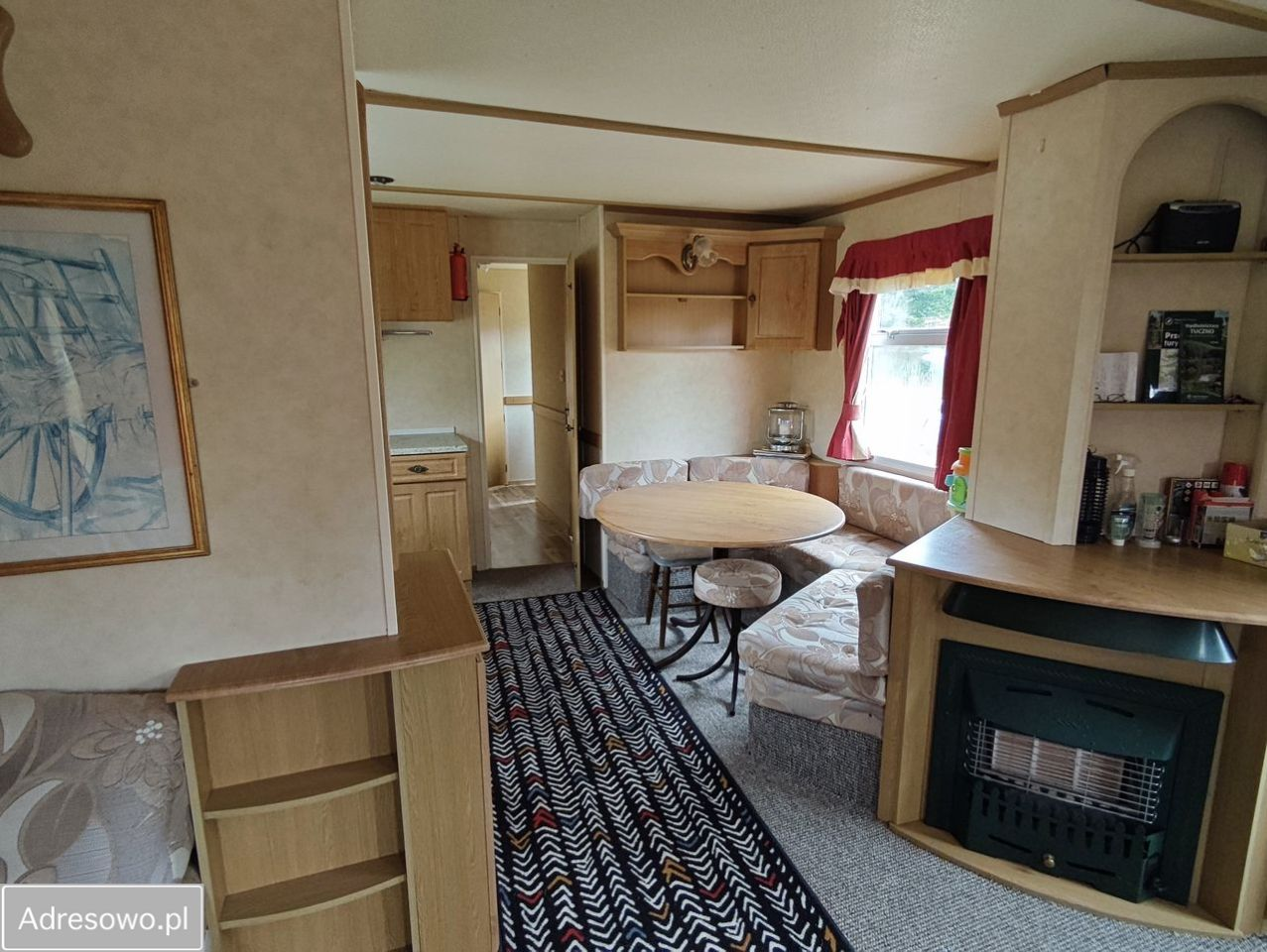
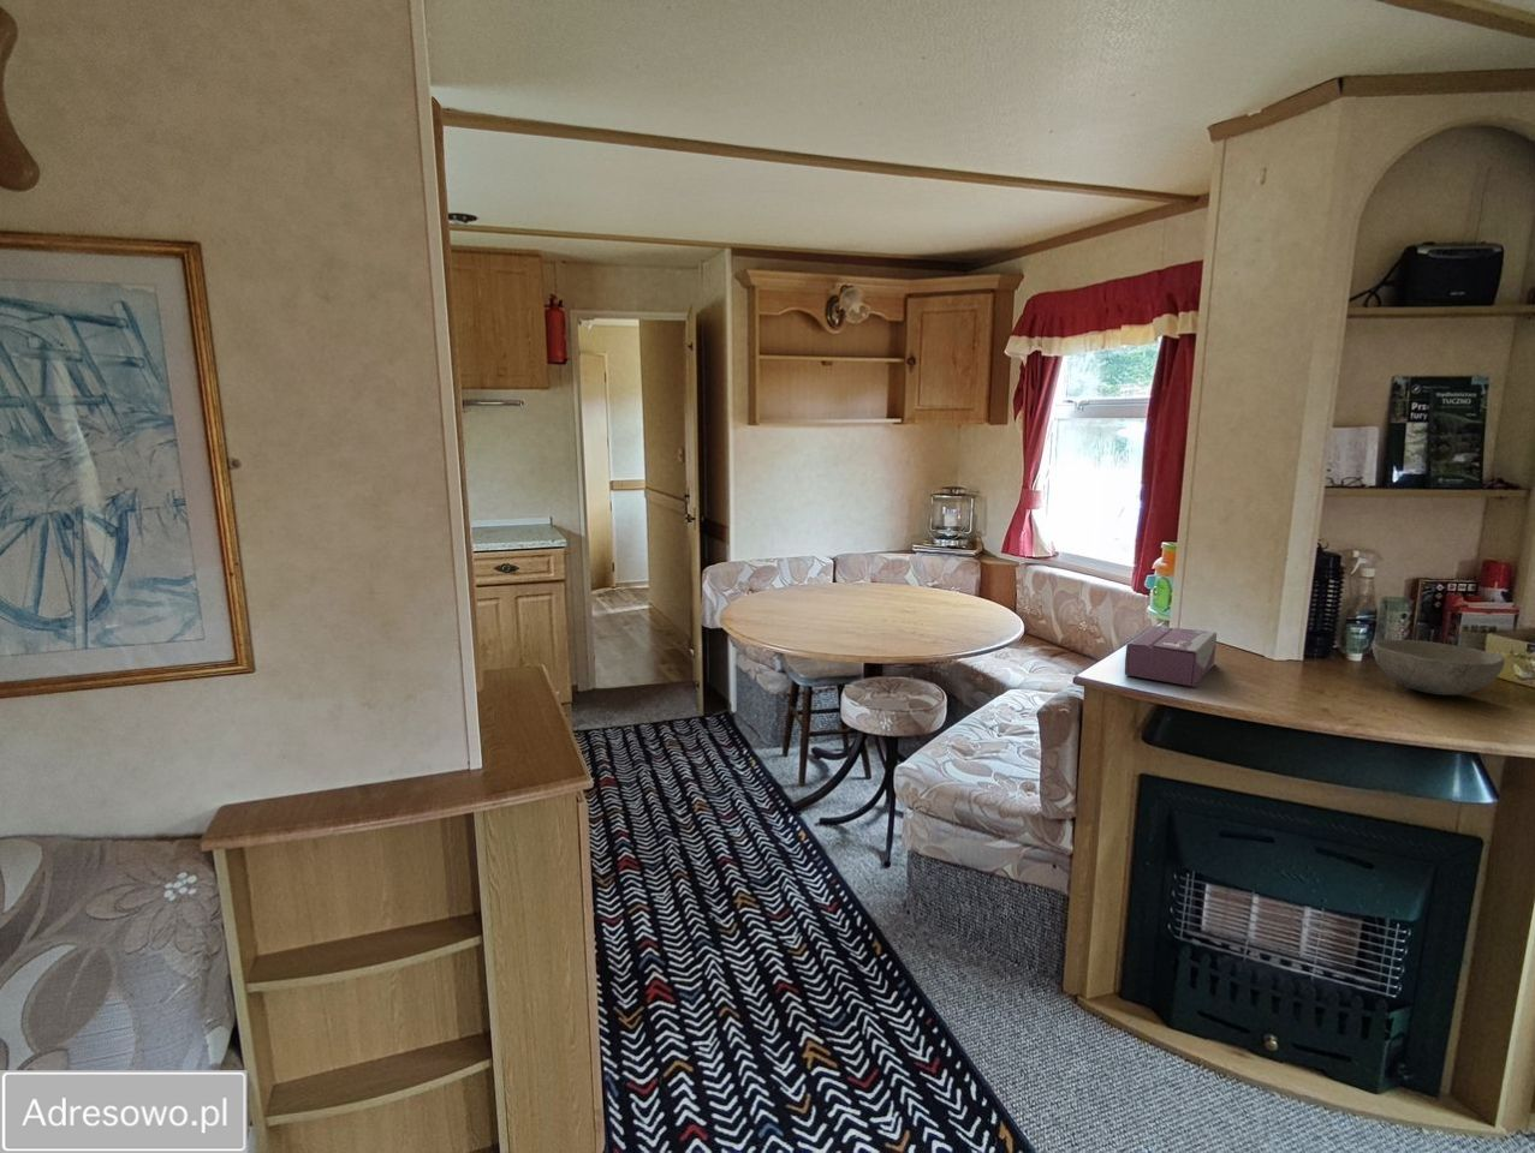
+ bowl (1433, 670)
+ tissue box (1170, 652)
